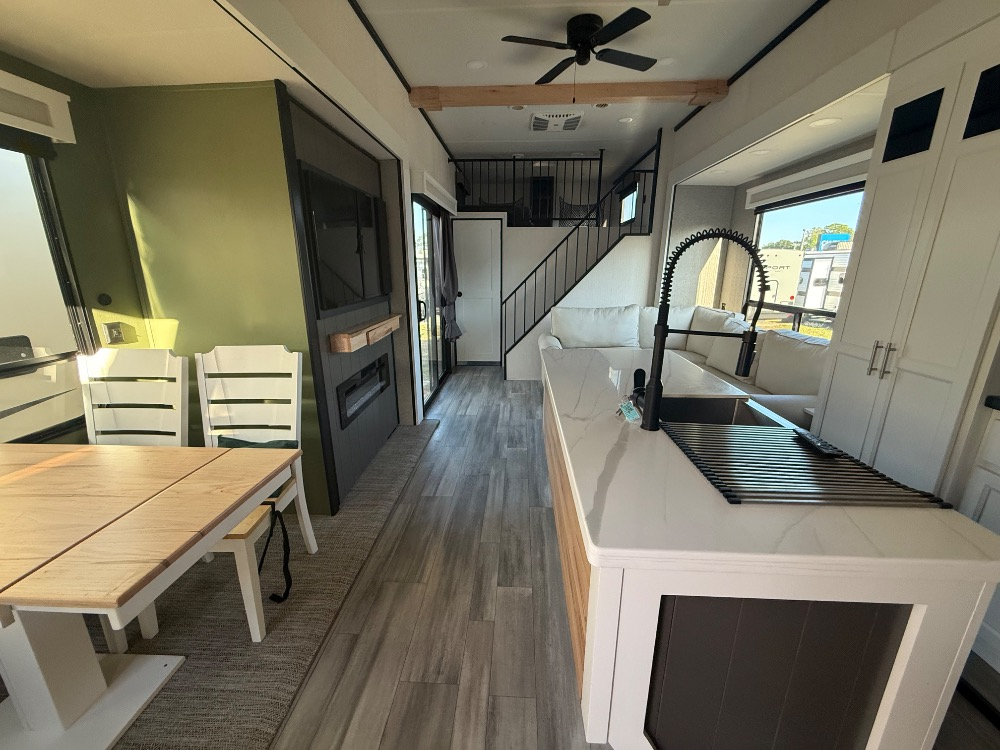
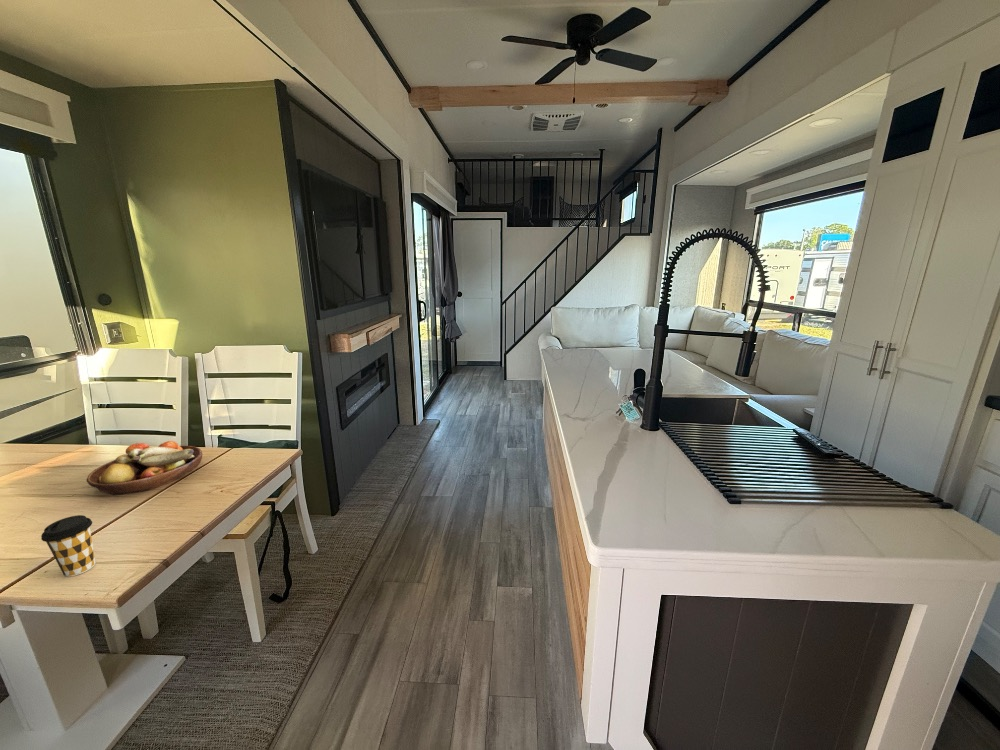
+ fruit bowl (149, 459)
+ coffee cup (72, 546)
